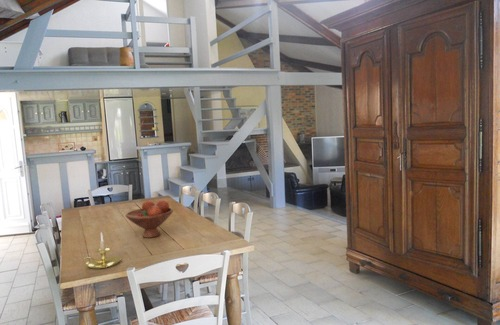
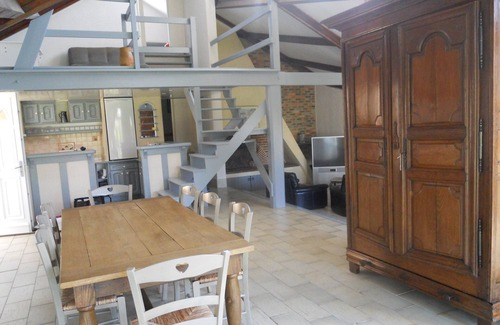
- candle holder (99, 248)
- fruit bowl (150, 219)
